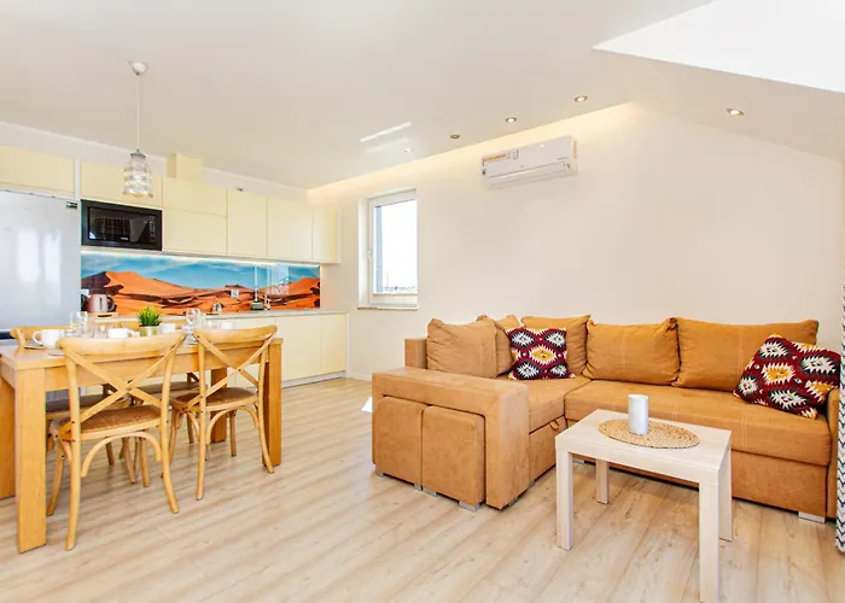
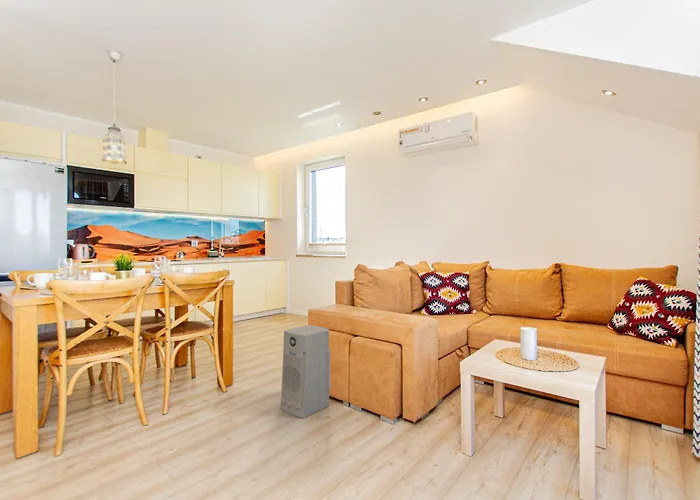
+ air purifier (306, 368)
